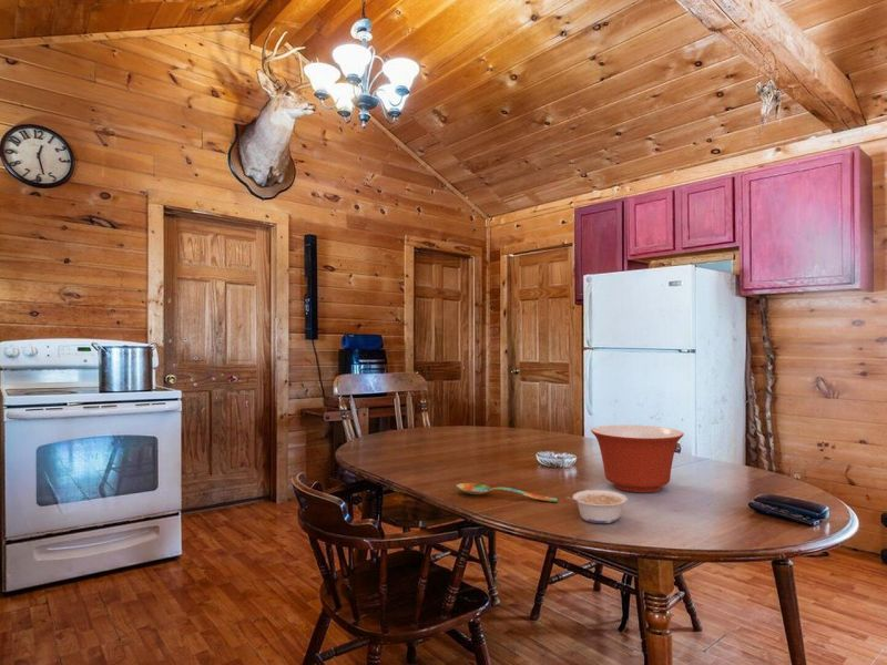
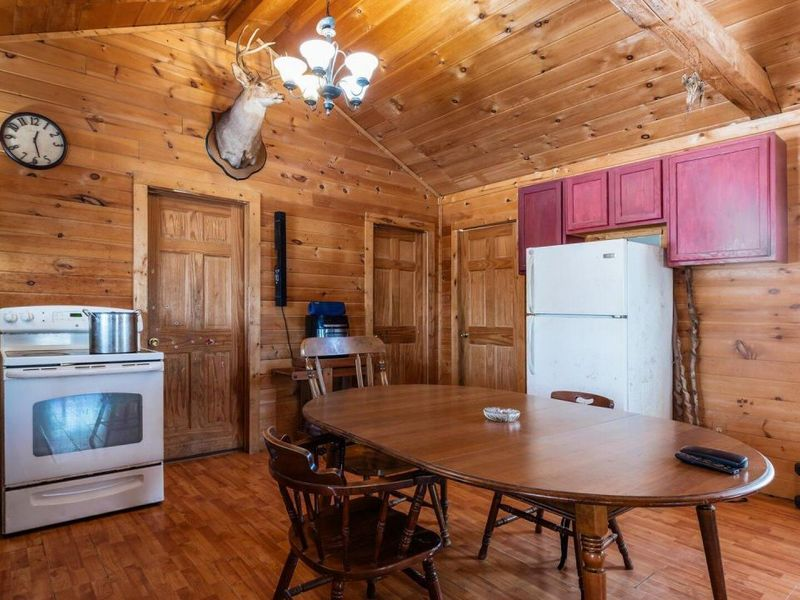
- legume (599, 505)
- mixing bowl (636, 459)
- spoon (507, 490)
